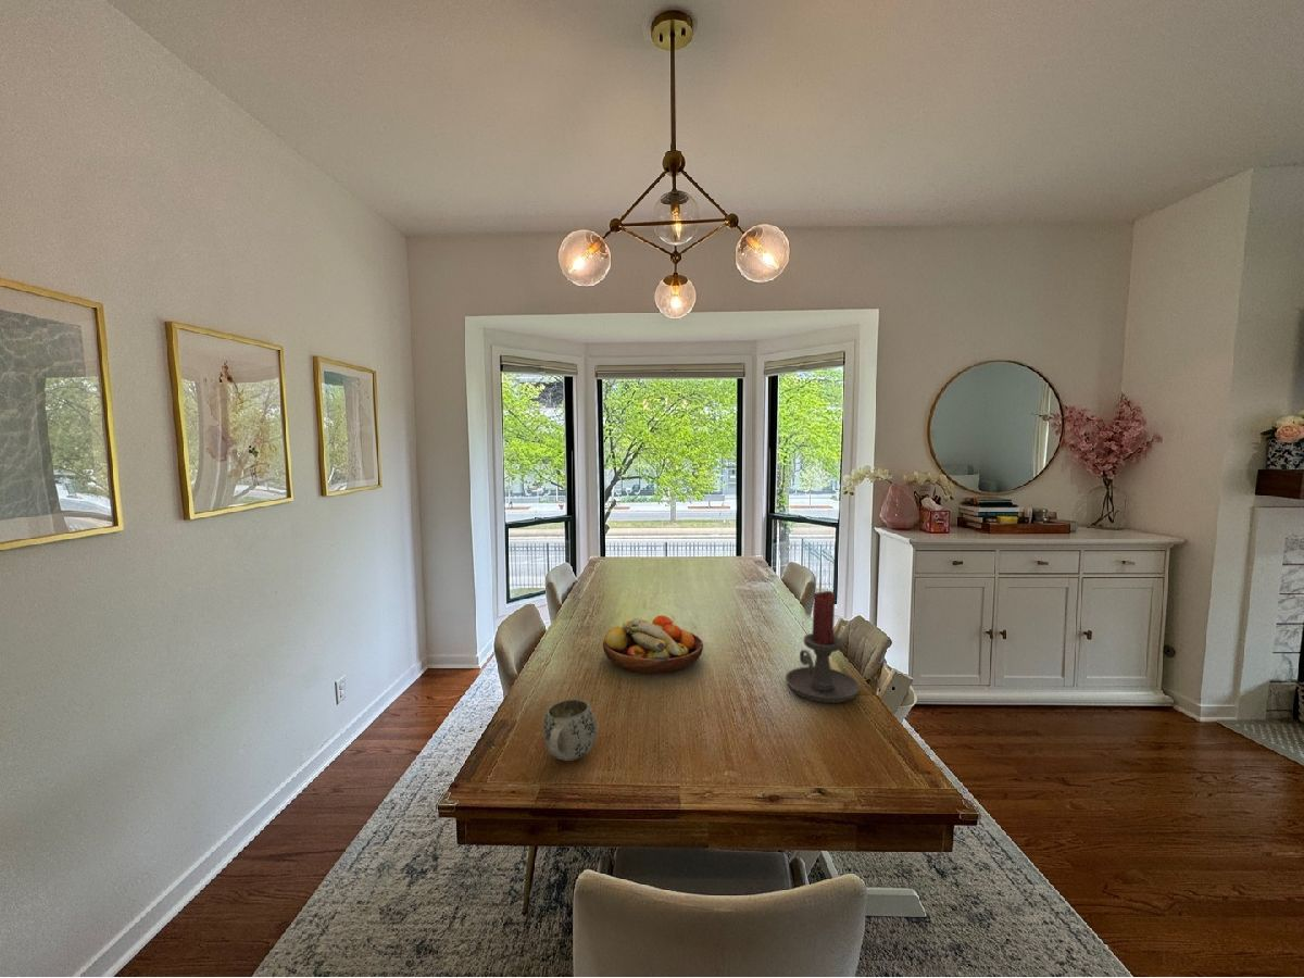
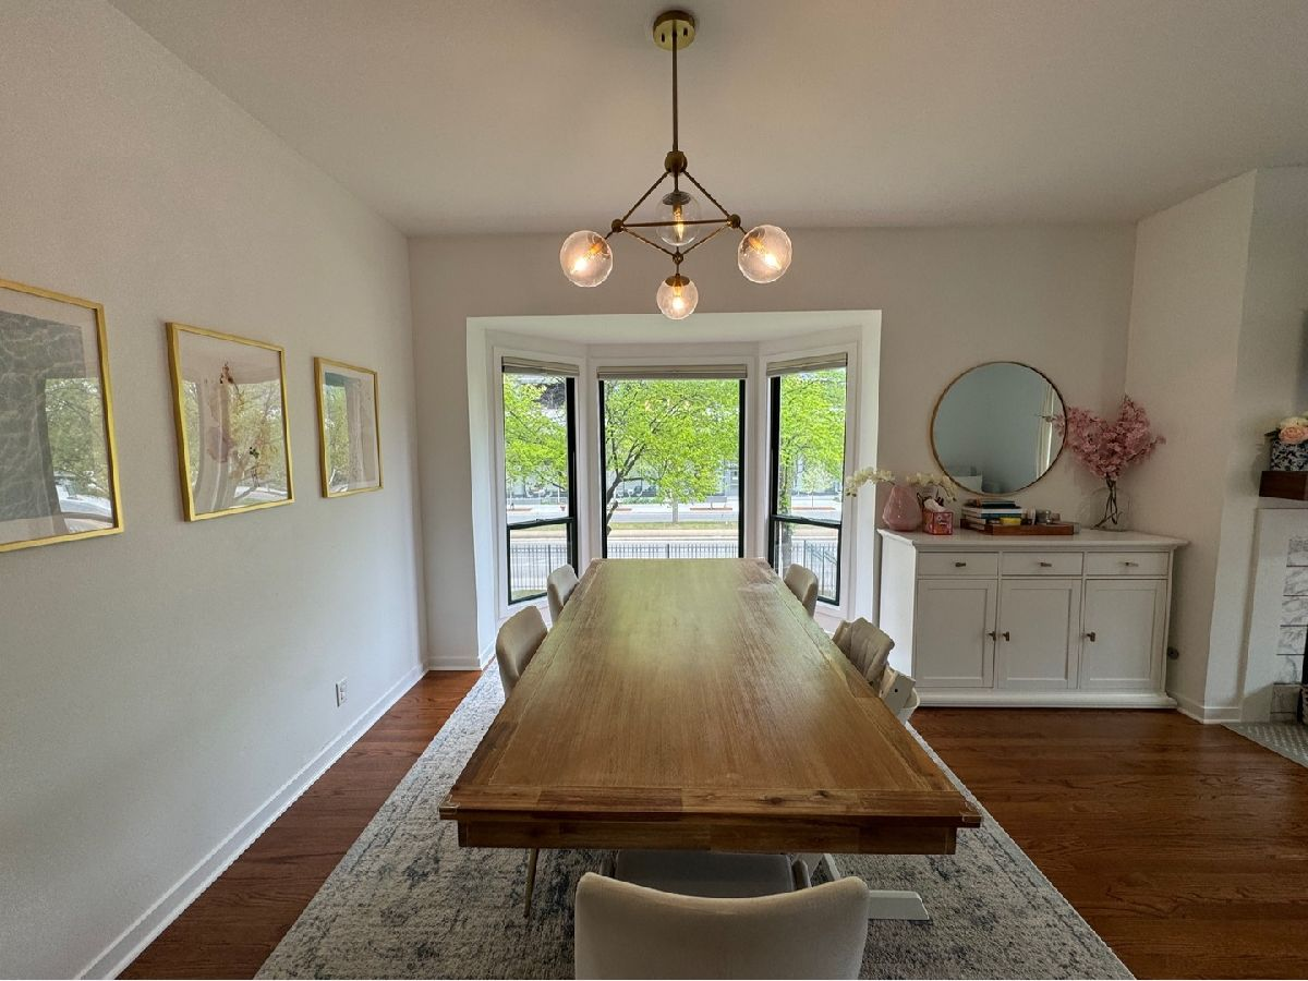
- candle holder (818, 637)
- fruit bowl (653, 638)
- mug (567, 735)
